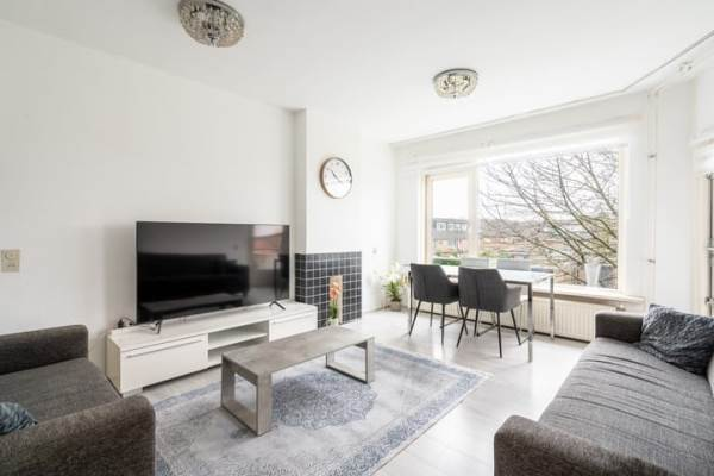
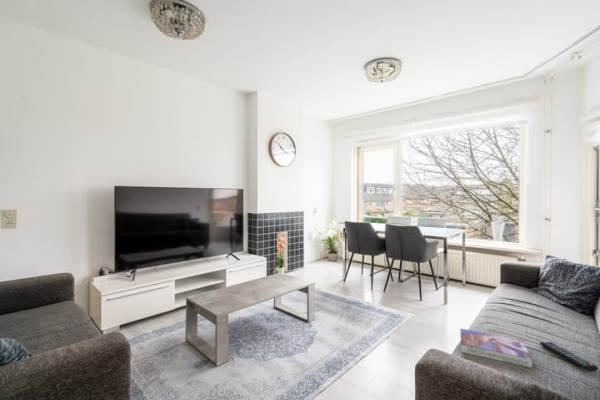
+ remote control (566, 354)
+ textbook (492, 346)
